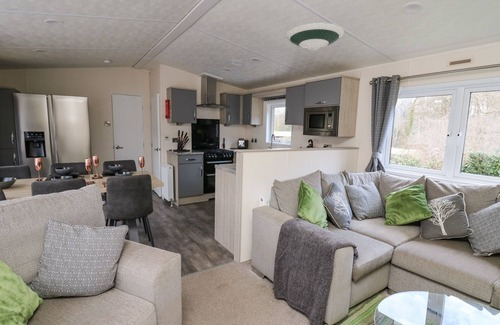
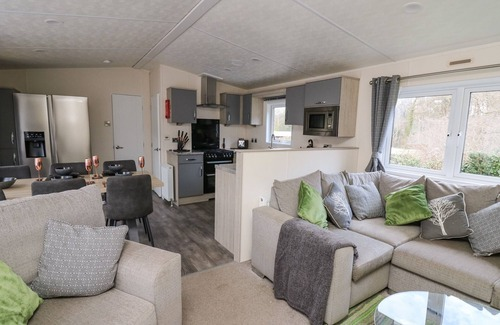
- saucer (313, 41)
